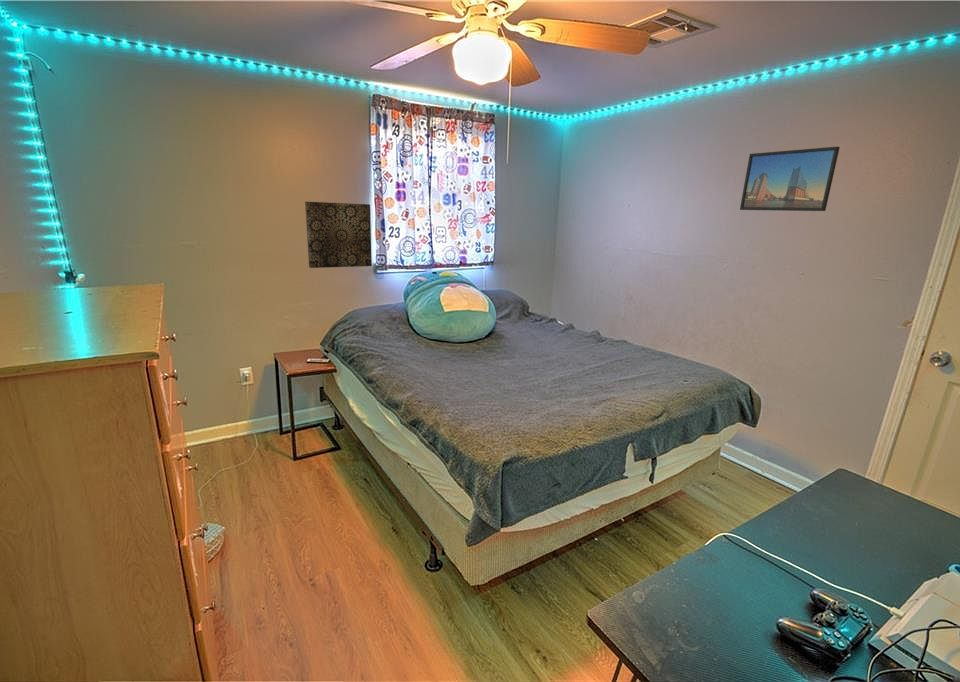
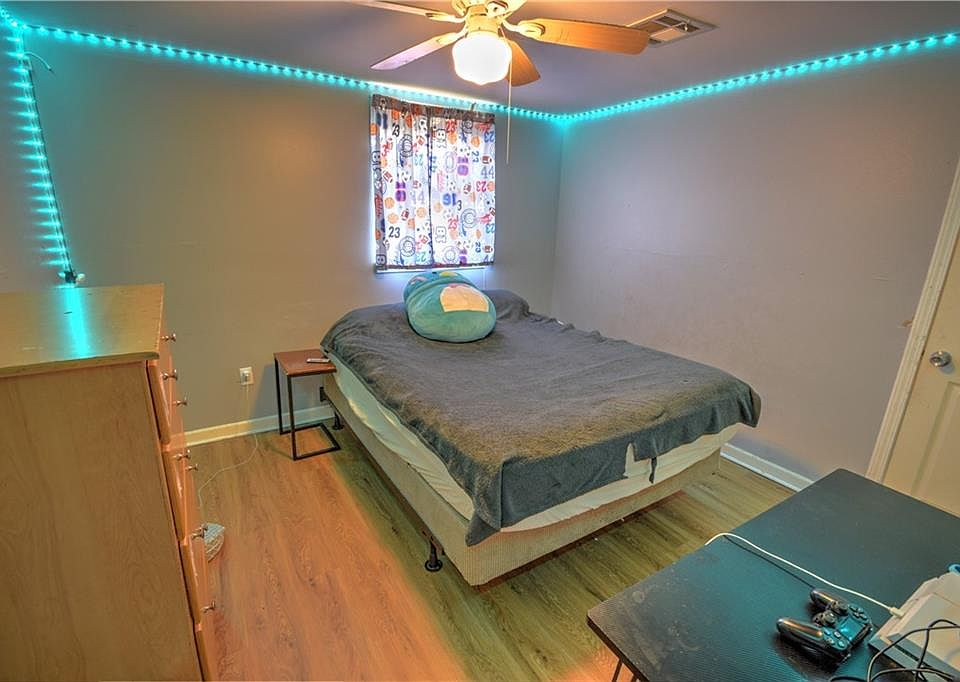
- wall art (340, 235)
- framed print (785, 180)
